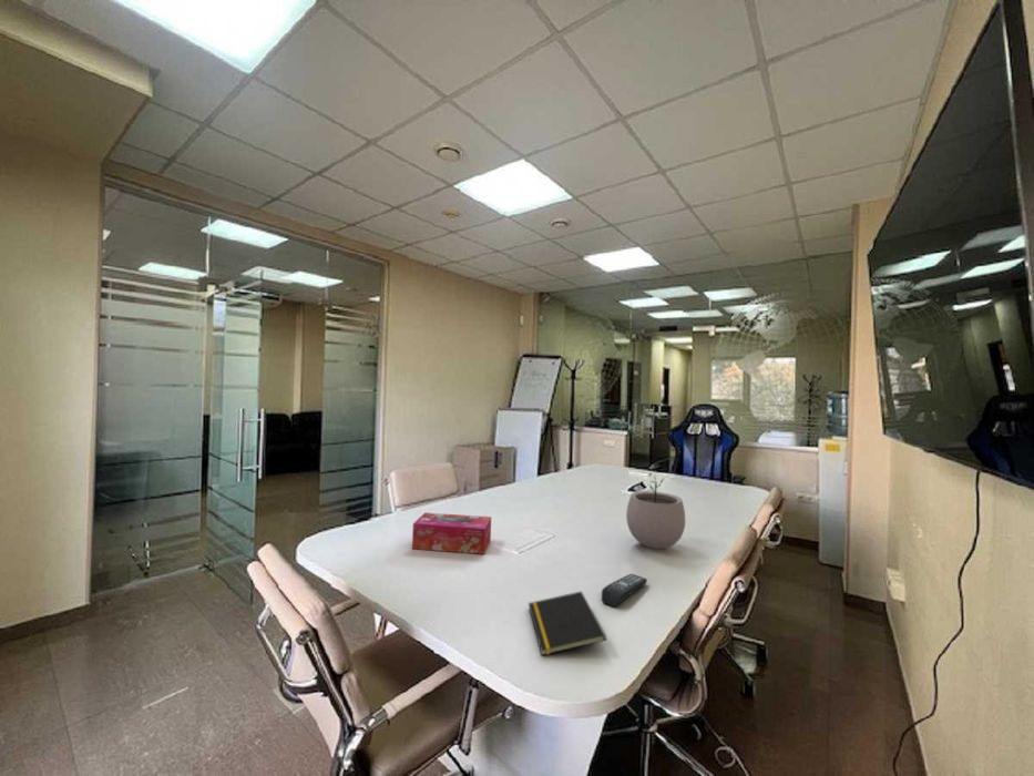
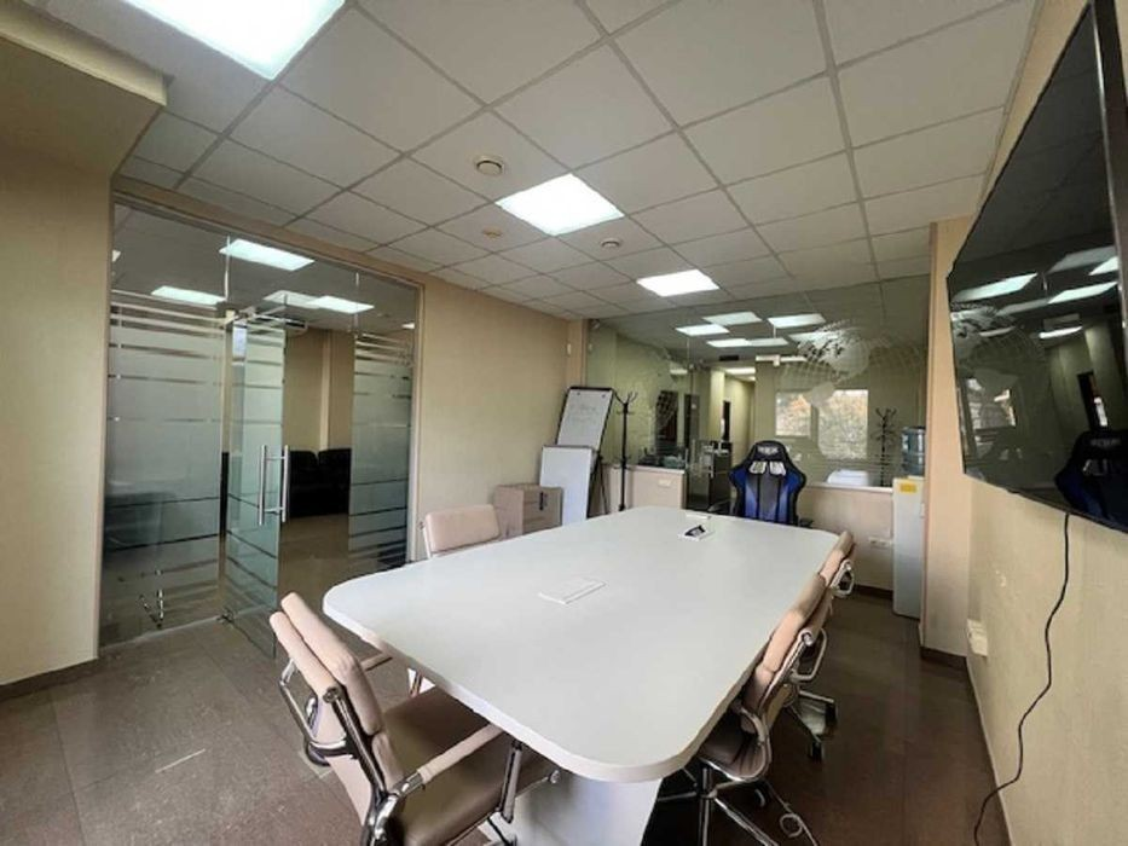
- remote control (624, 586)
- tissue box (452, 532)
- notepad (563, 620)
- plant pot (655, 510)
